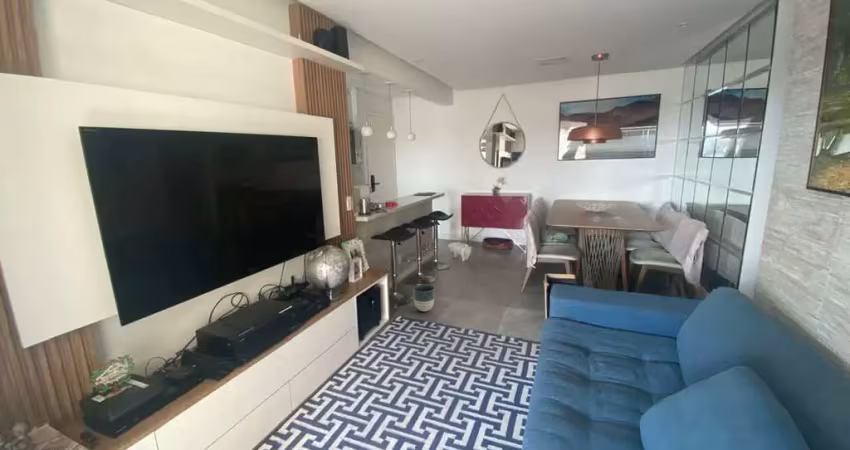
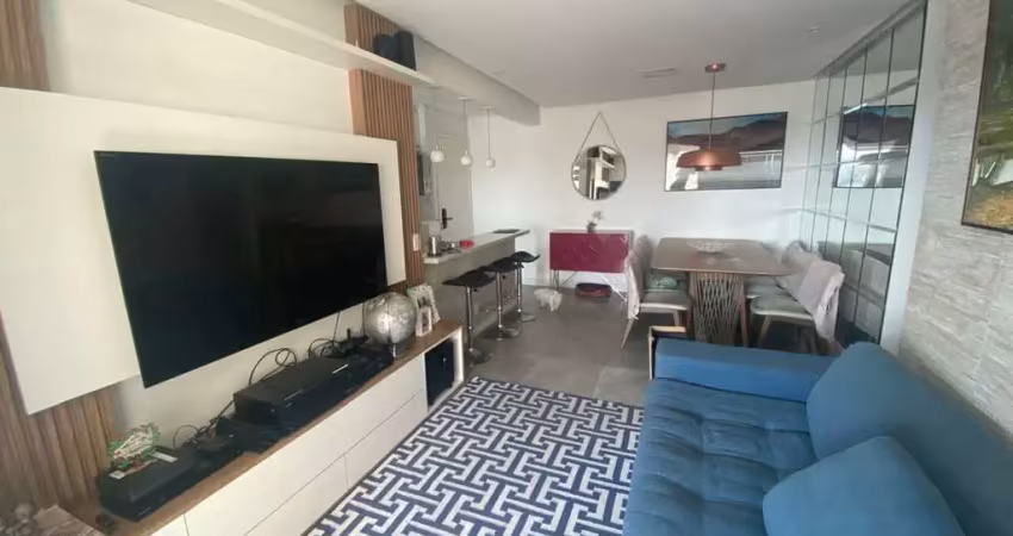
- planter (424, 299)
